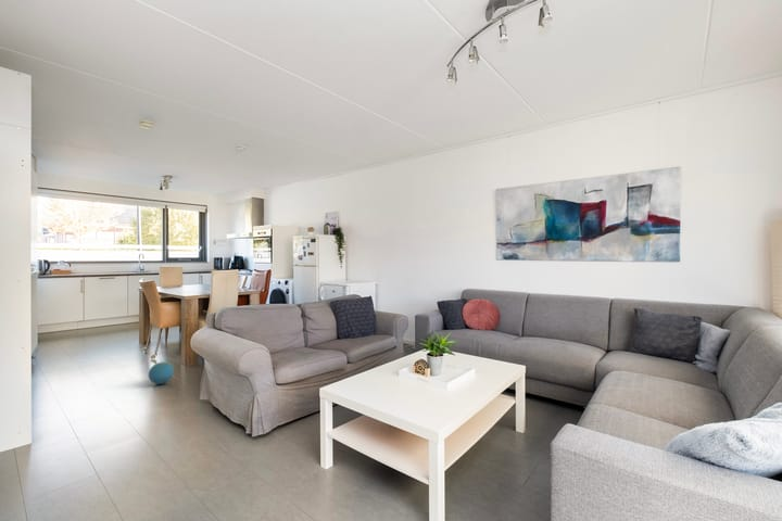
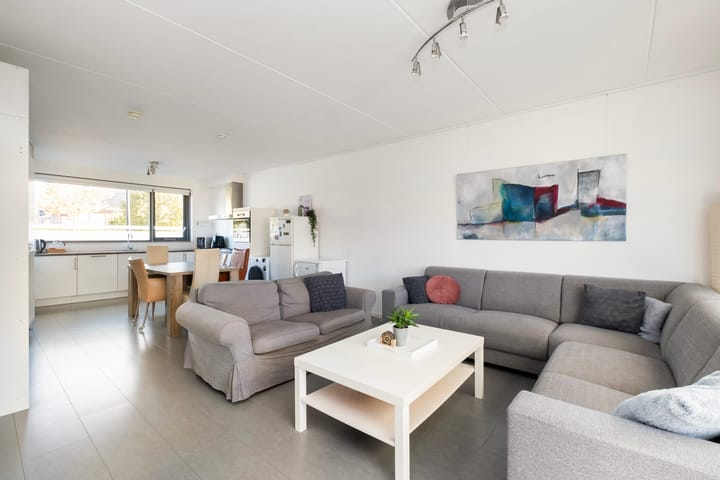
- ball (161, 372)
